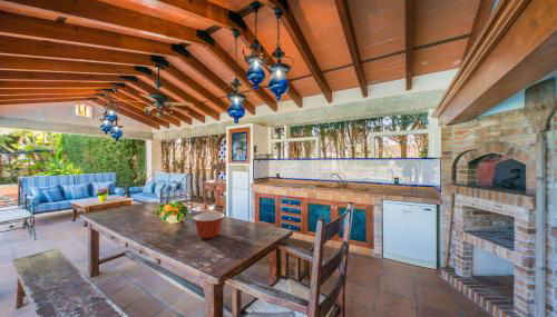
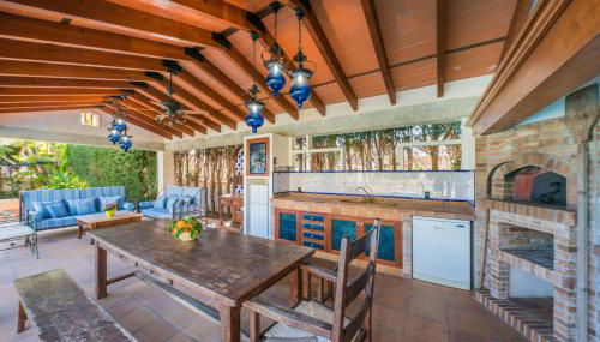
- mixing bowl (208, 226)
